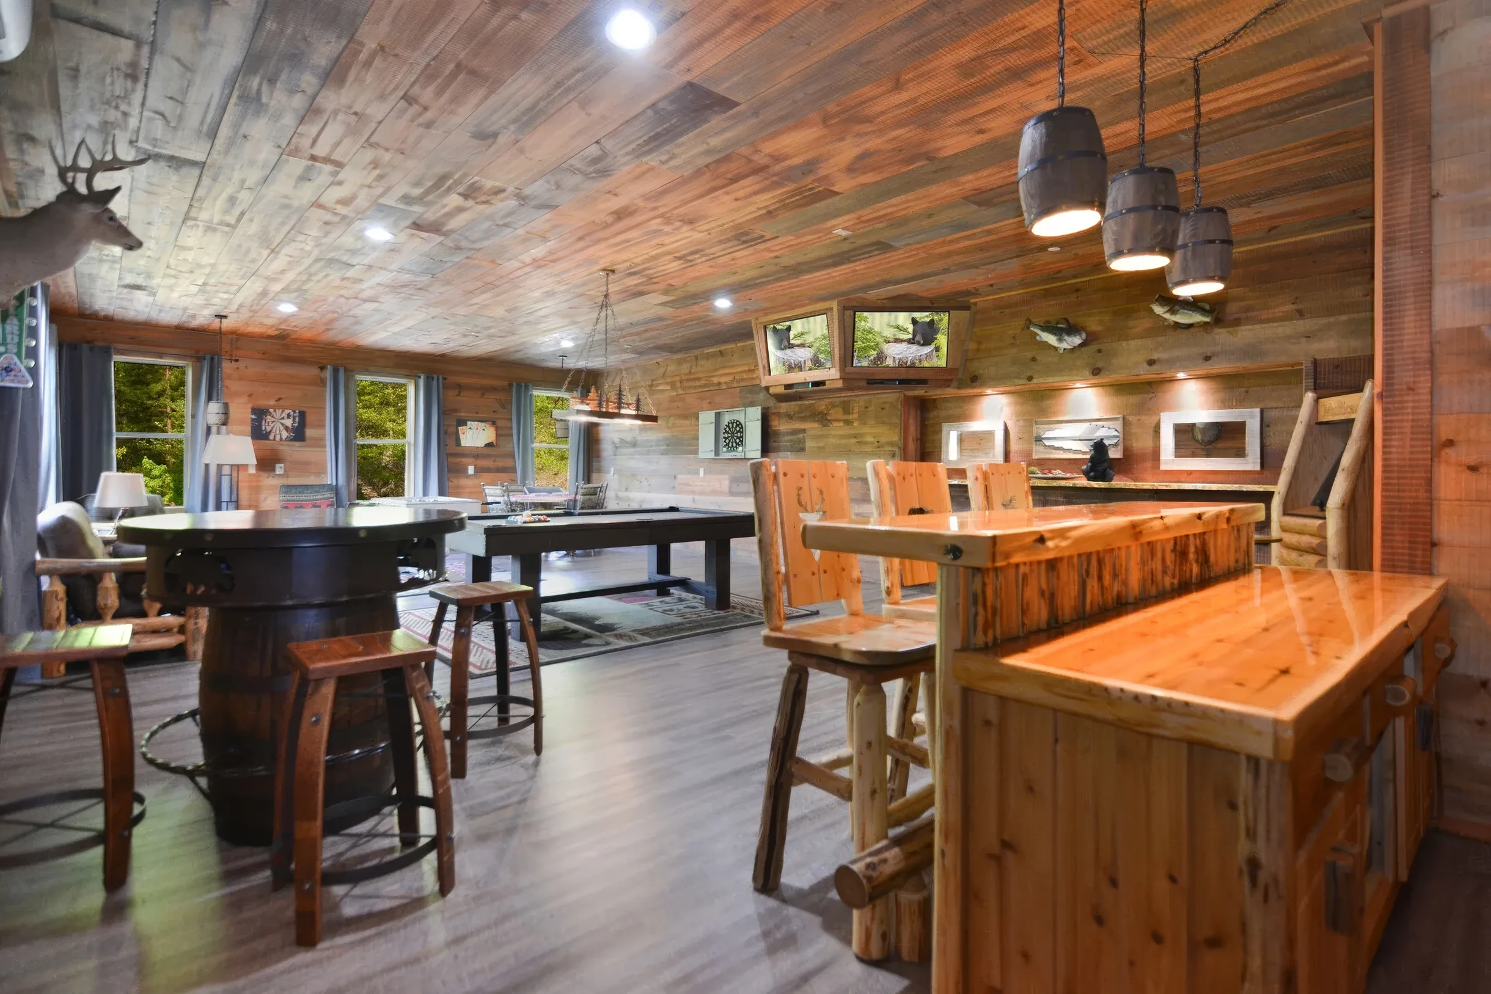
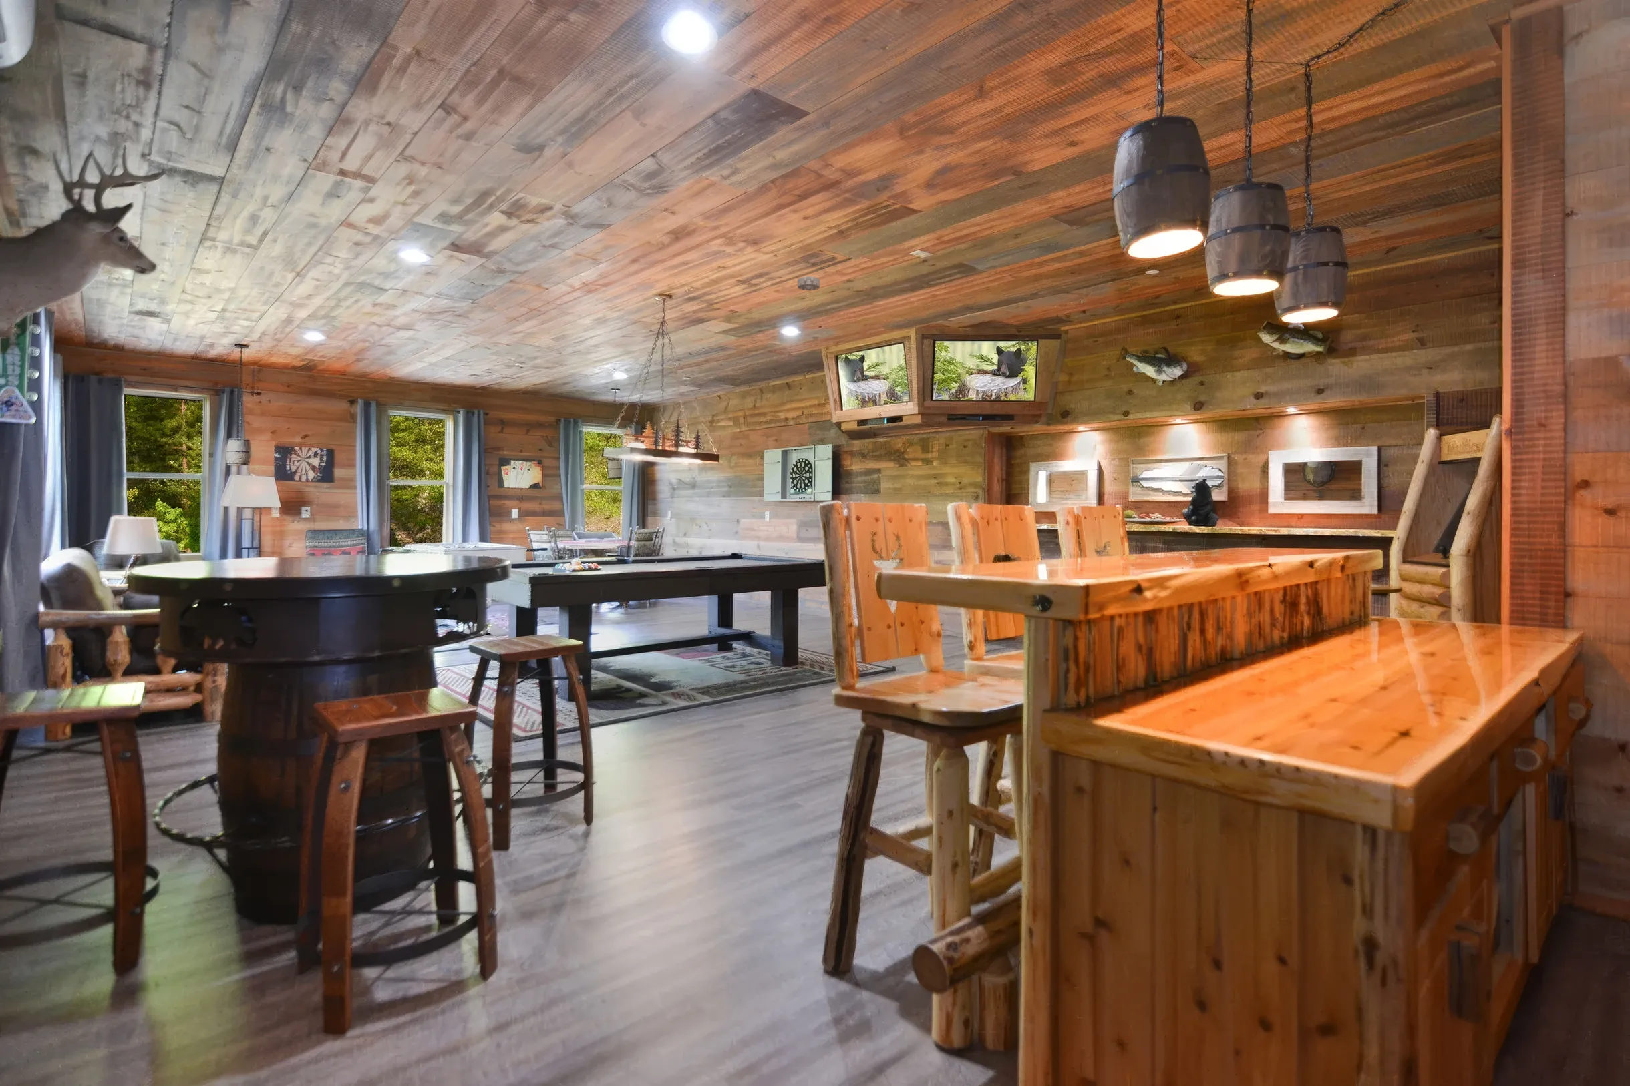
+ smoke detector (808, 282)
